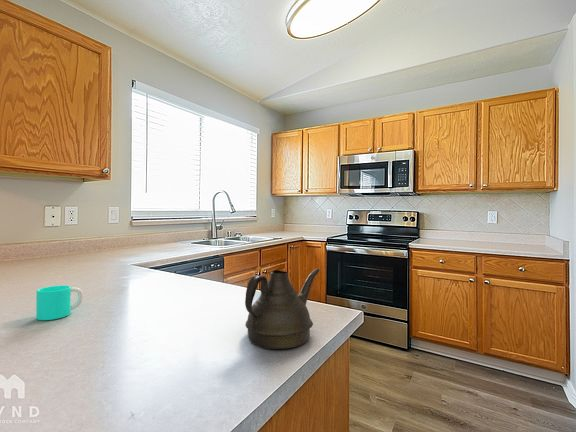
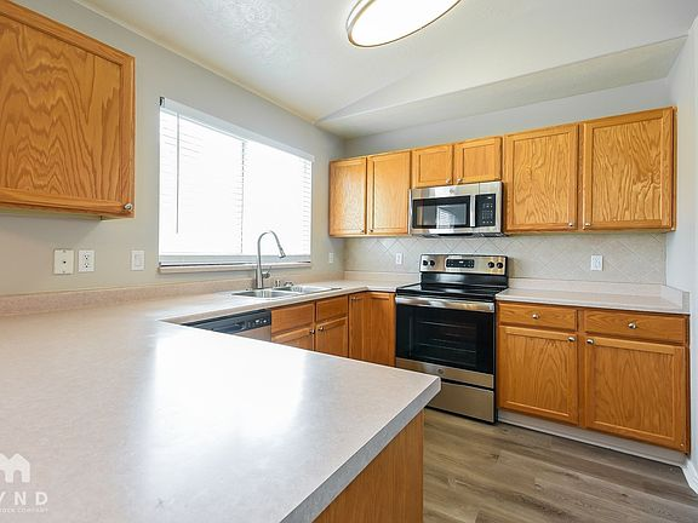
- cup (60, 301)
- teapot (288, 301)
